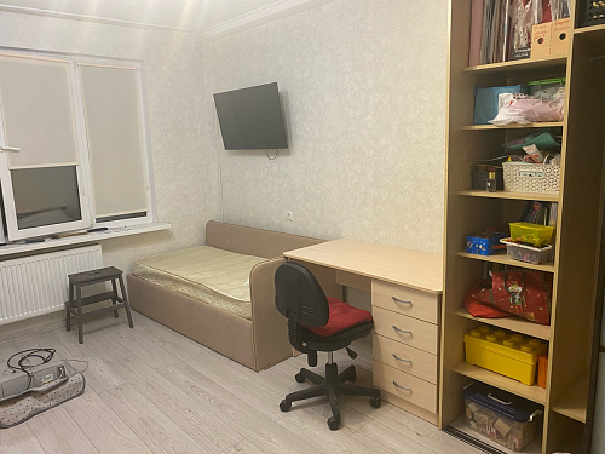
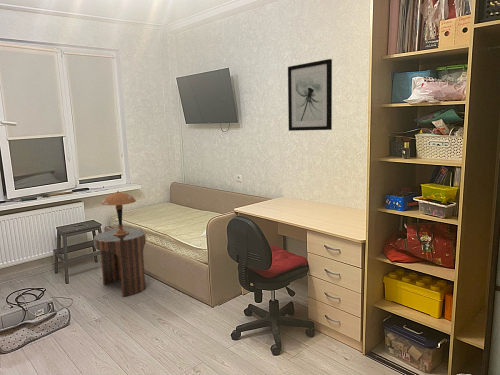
+ table lamp (119, 212)
+ wall art (308, 97)
+ side table (122, 260)
